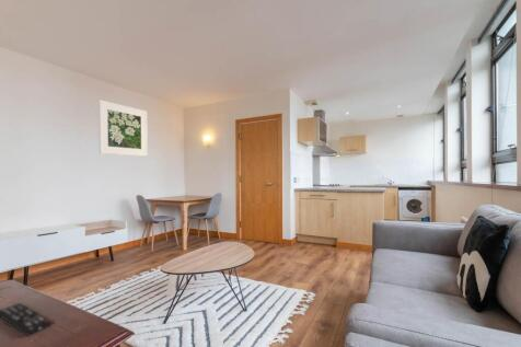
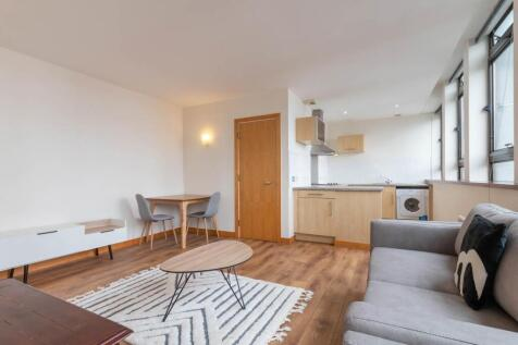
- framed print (125, 130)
- remote control (23, 316)
